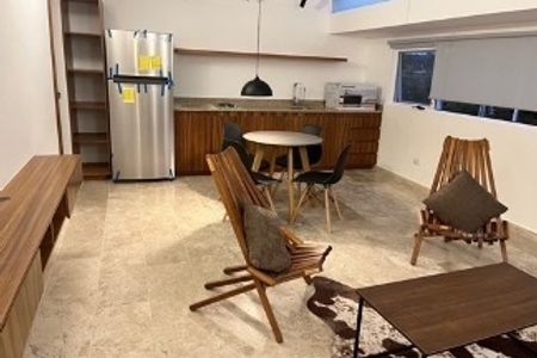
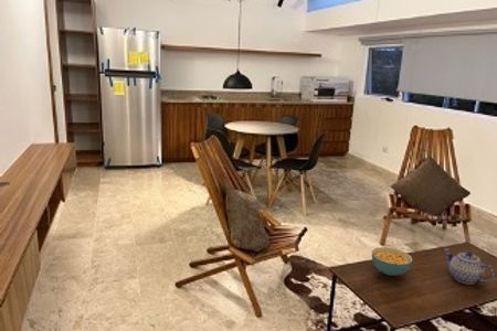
+ teapot (466, 265)
+ cereal bowl (390, 264)
